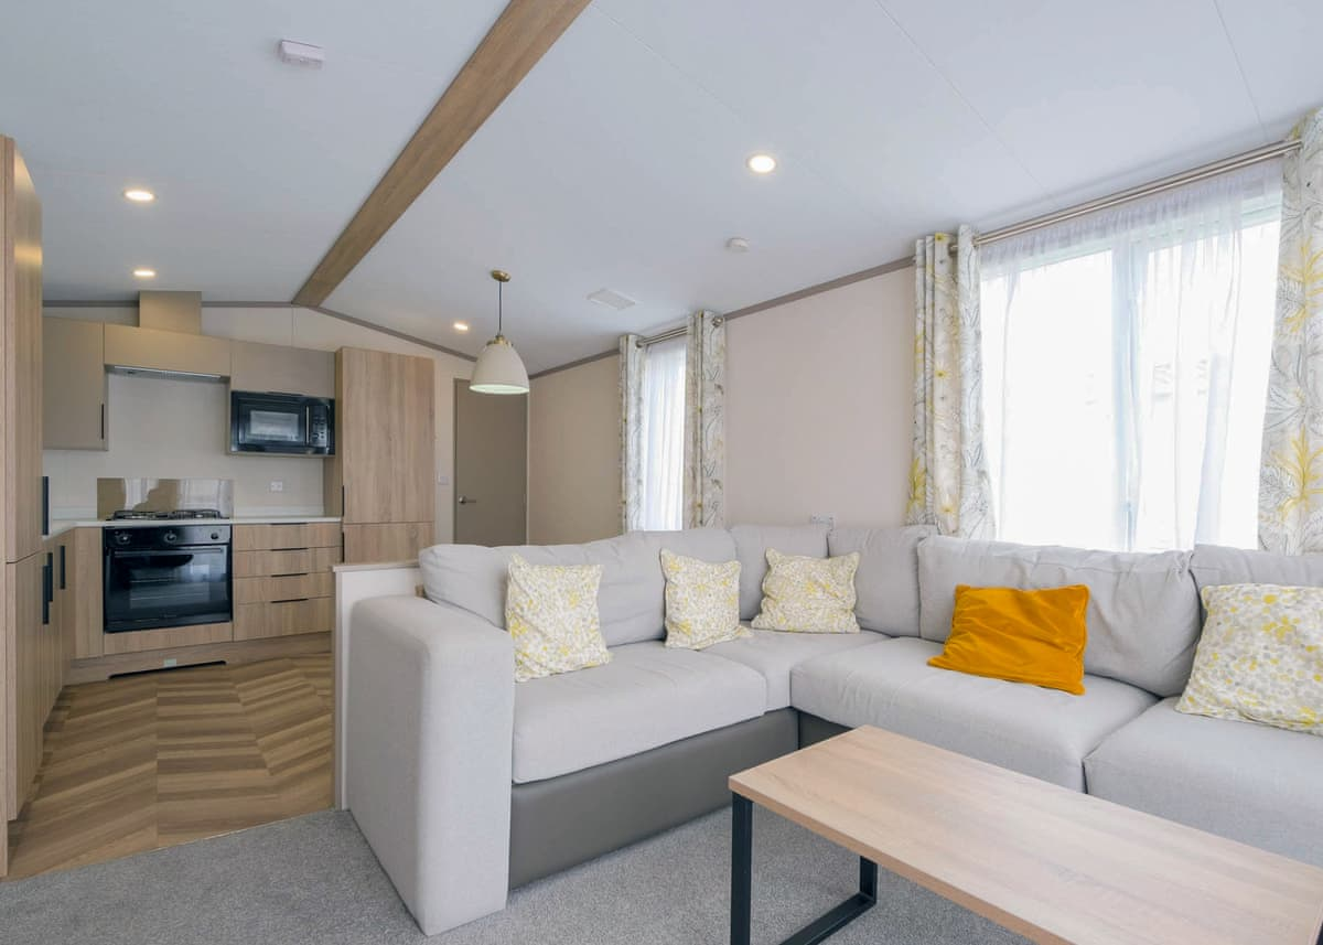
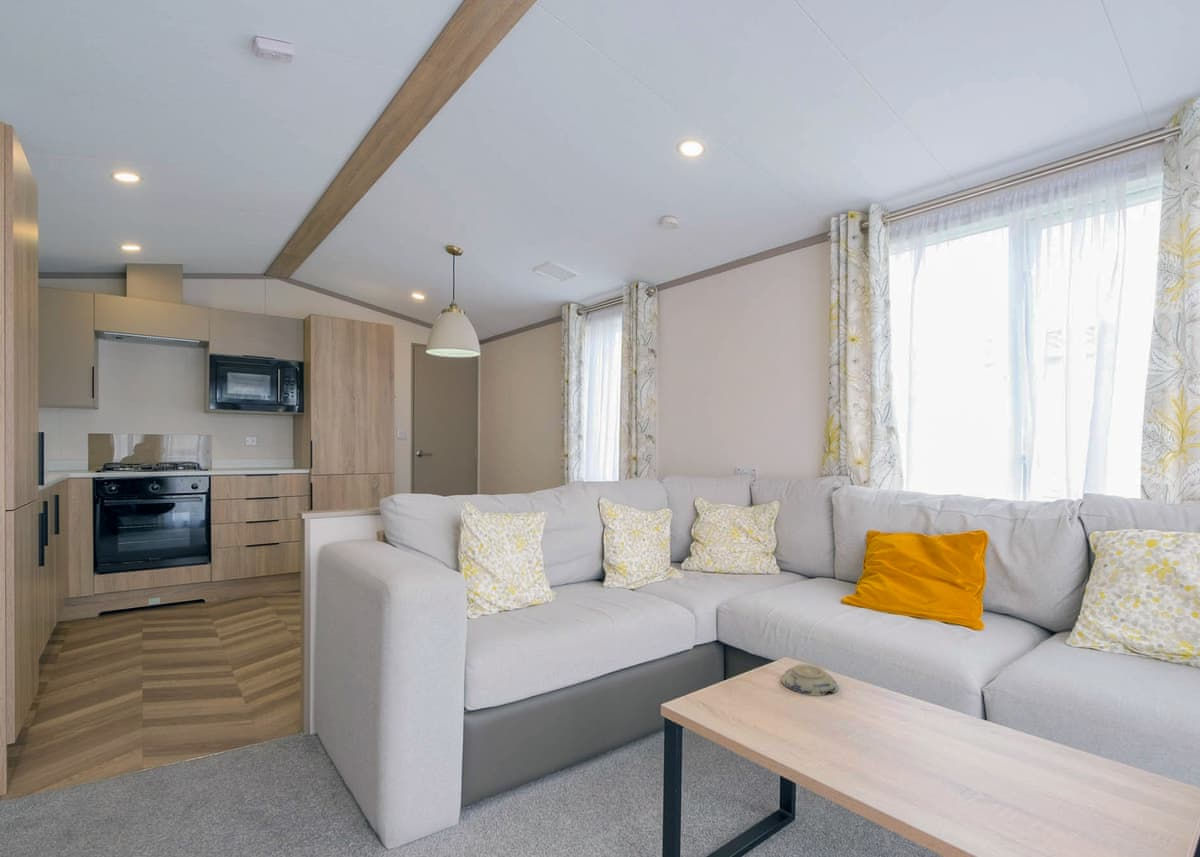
+ decorative bowl (809, 676)
